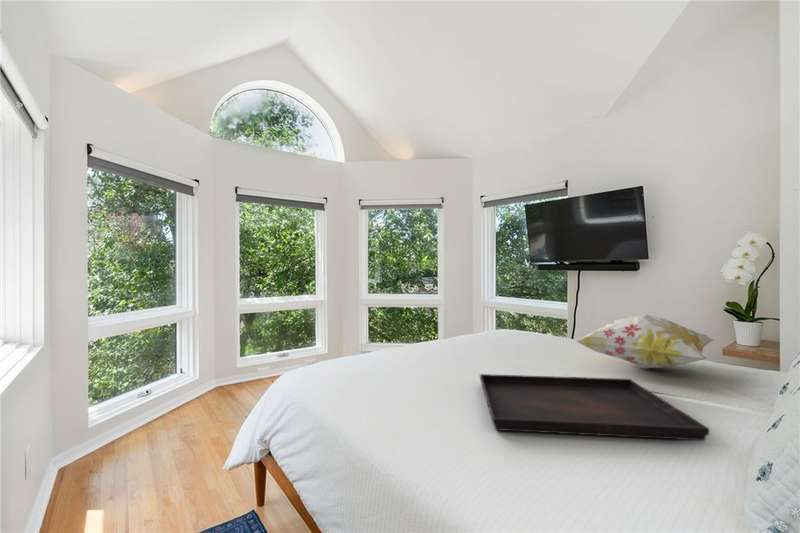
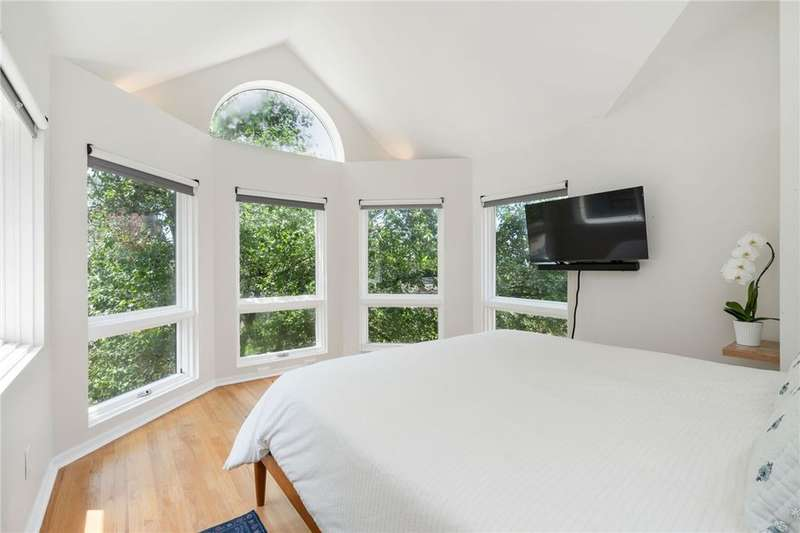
- decorative pillow (645, 340)
- serving tray (571, 401)
